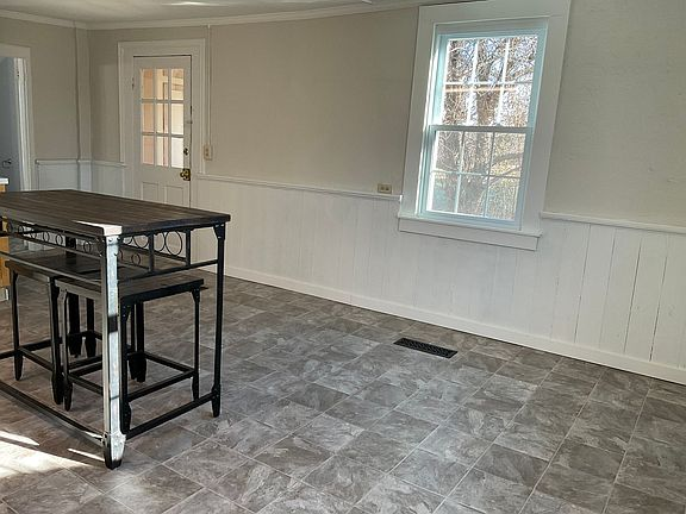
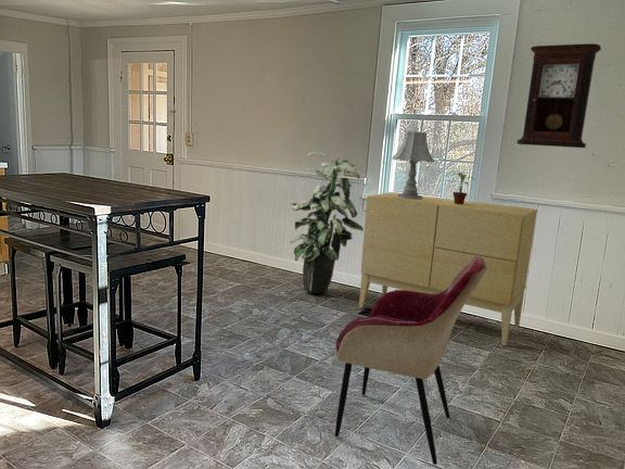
+ sideboard (443, 261)
+ pendulum clock (557, 97)
+ table lamp (412, 165)
+ indoor plant (322, 223)
+ potted plant (459, 188)
+ armchair (406, 343)
